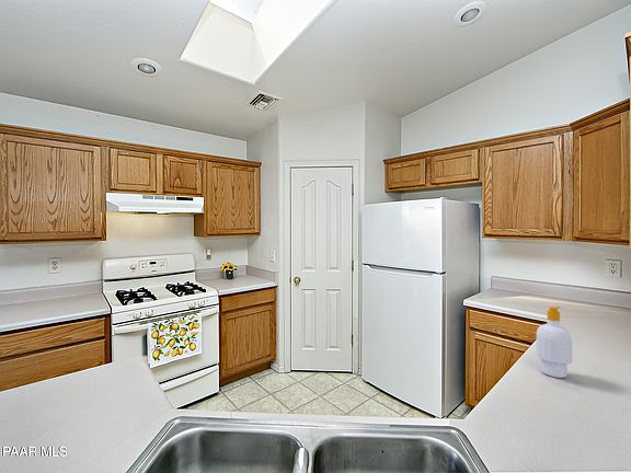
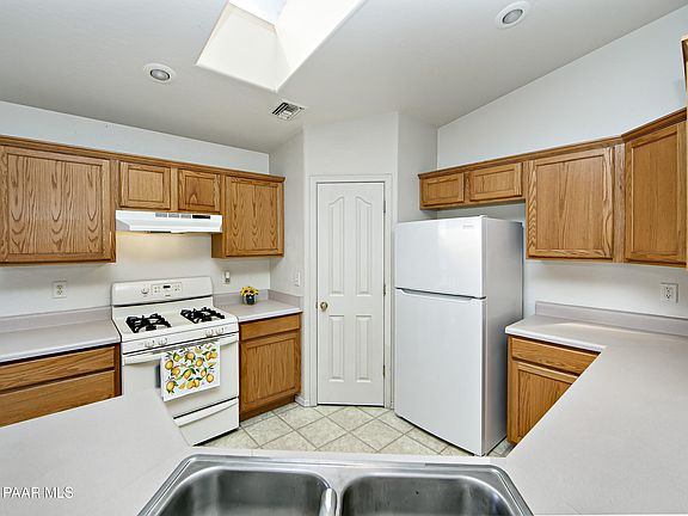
- soap bottle (553, 341)
